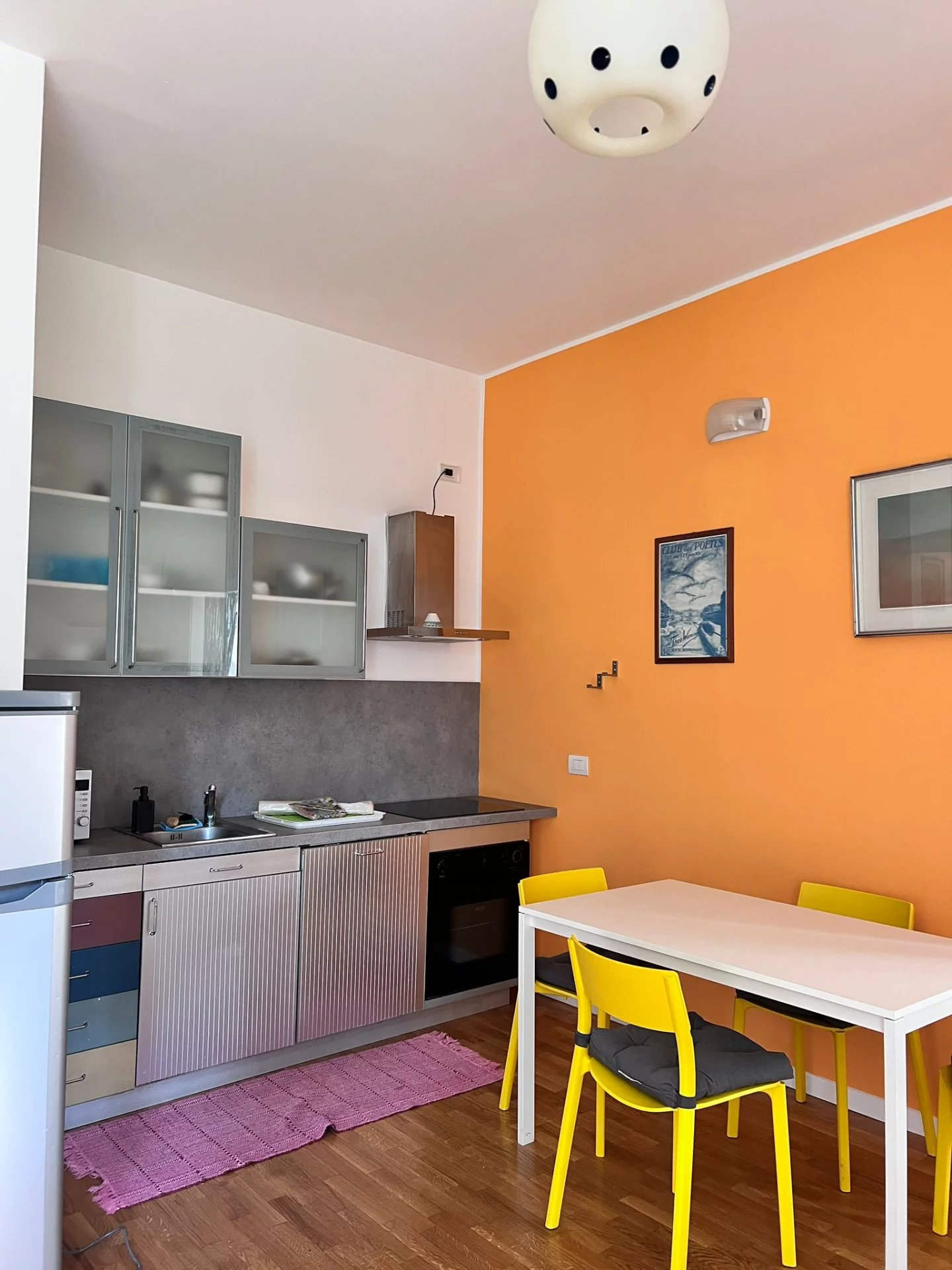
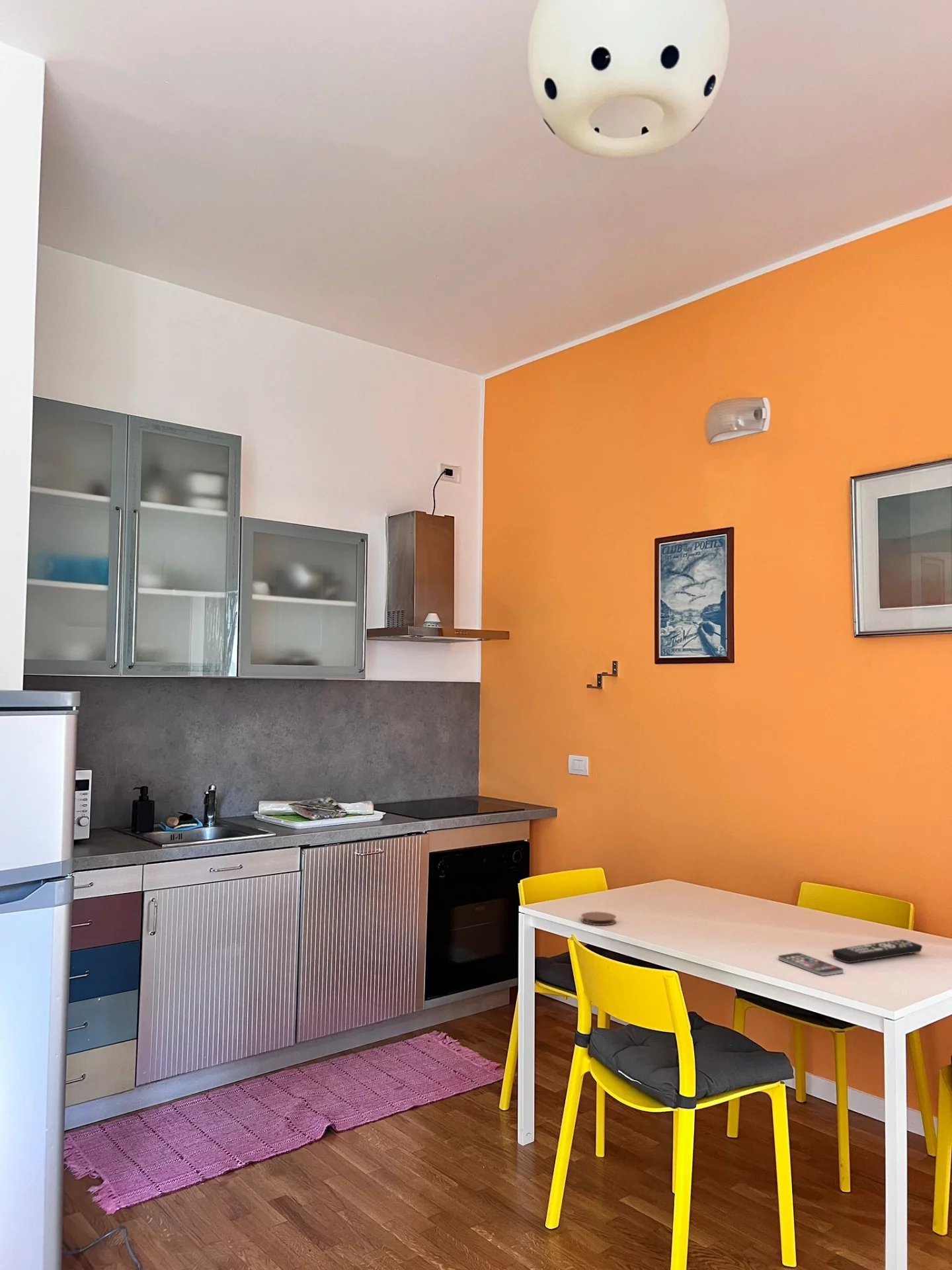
+ coaster (598, 918)
+ smartphone (810, 964)
+ remote control (877, 951)
